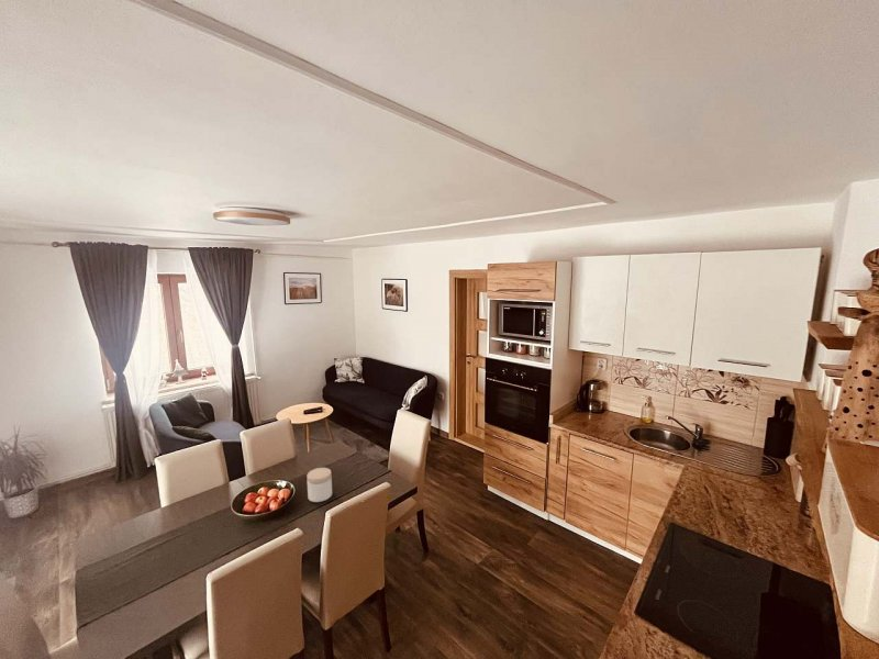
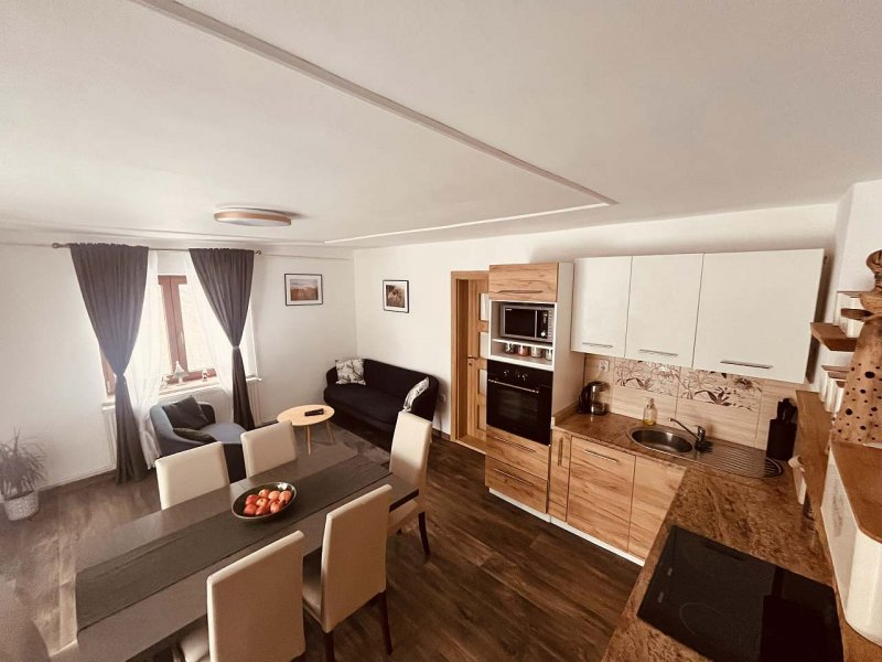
- jar (319, 484)
